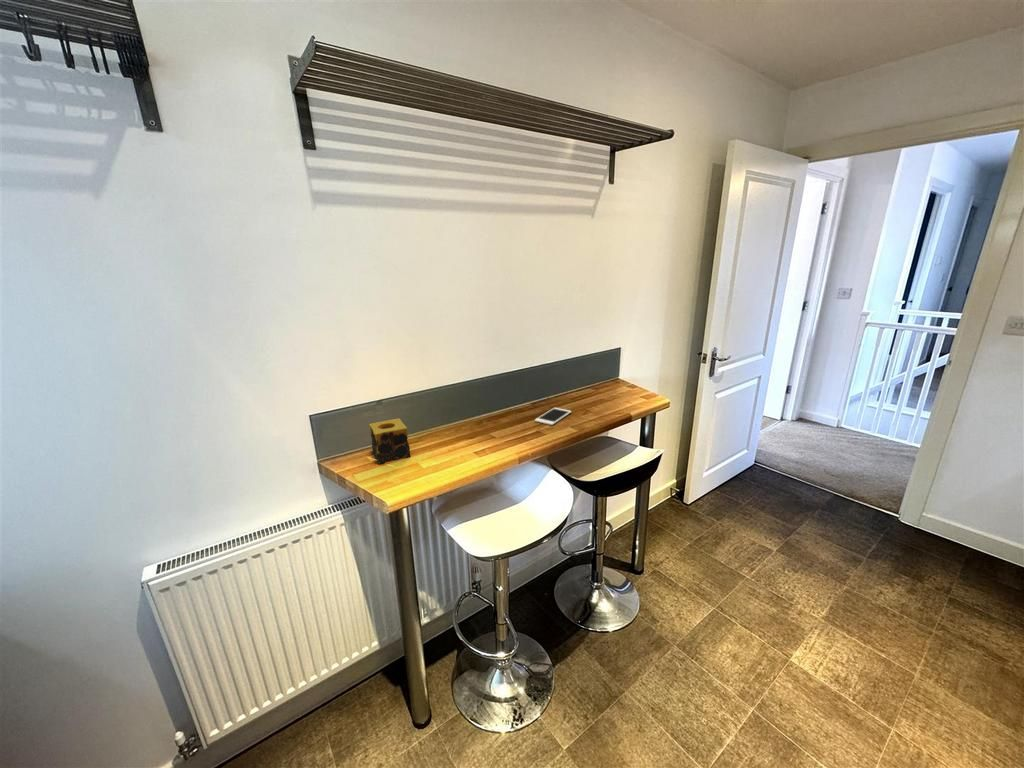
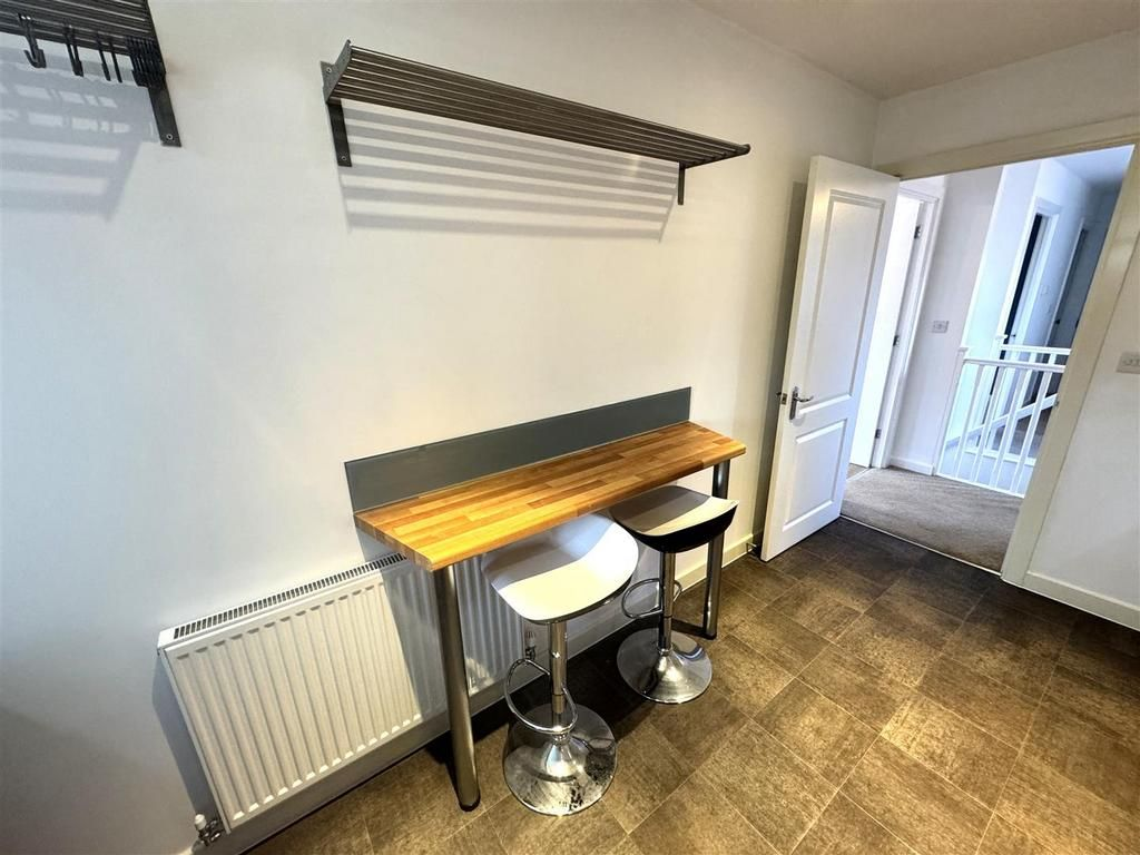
- candle (389, 440)
- cell phone (553, 415)
